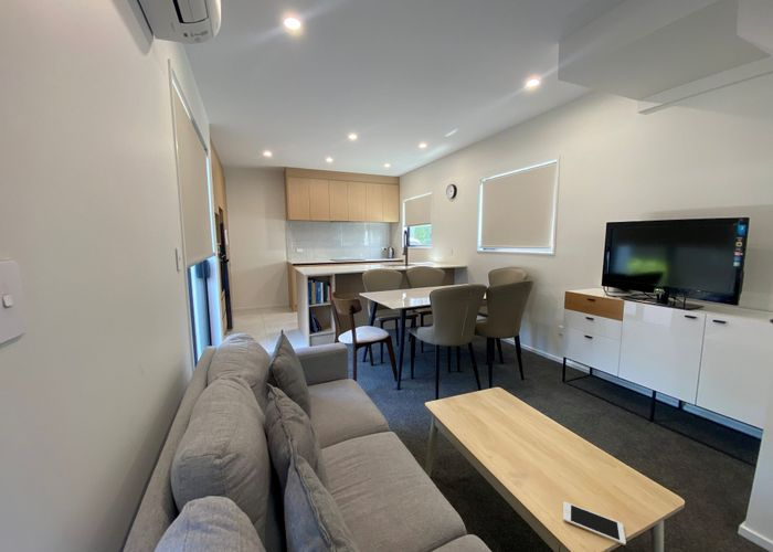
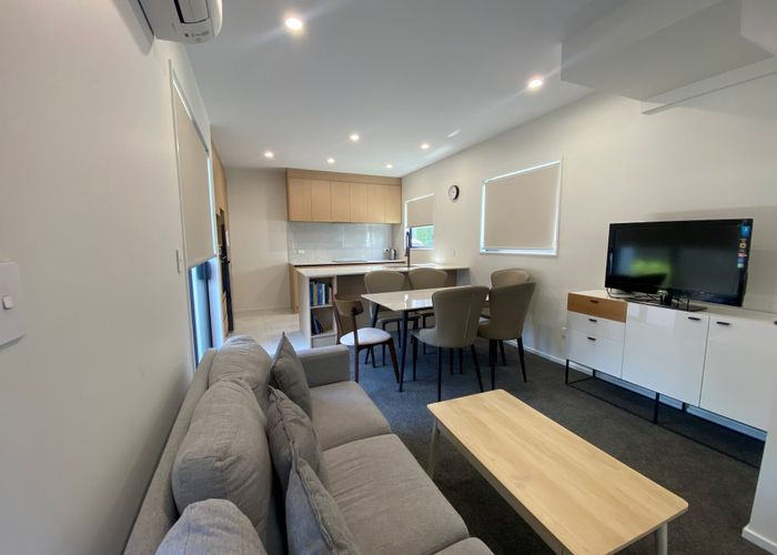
- cell phone (592, 521)
